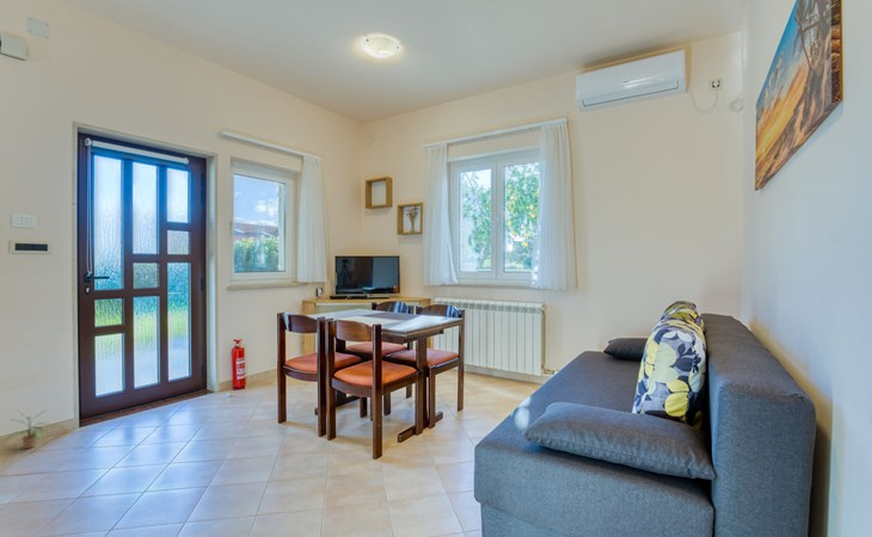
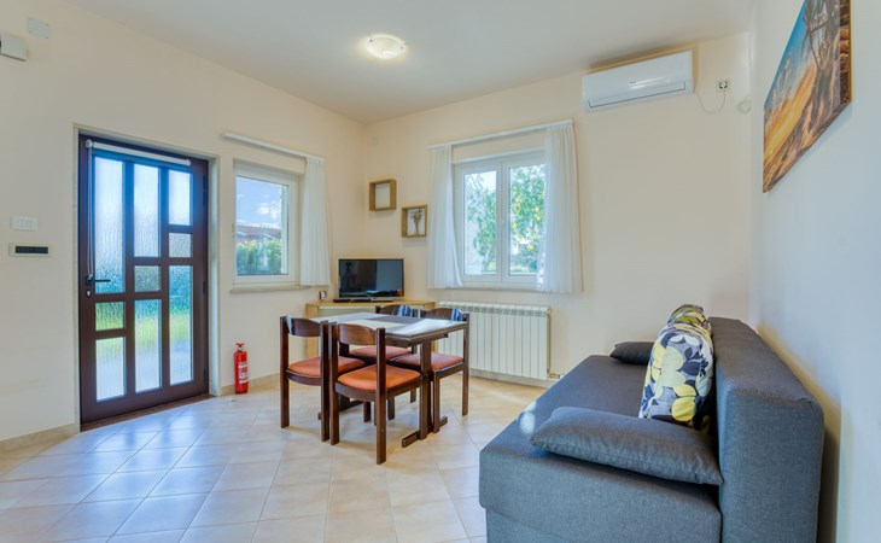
- potted plant (27, 425)
